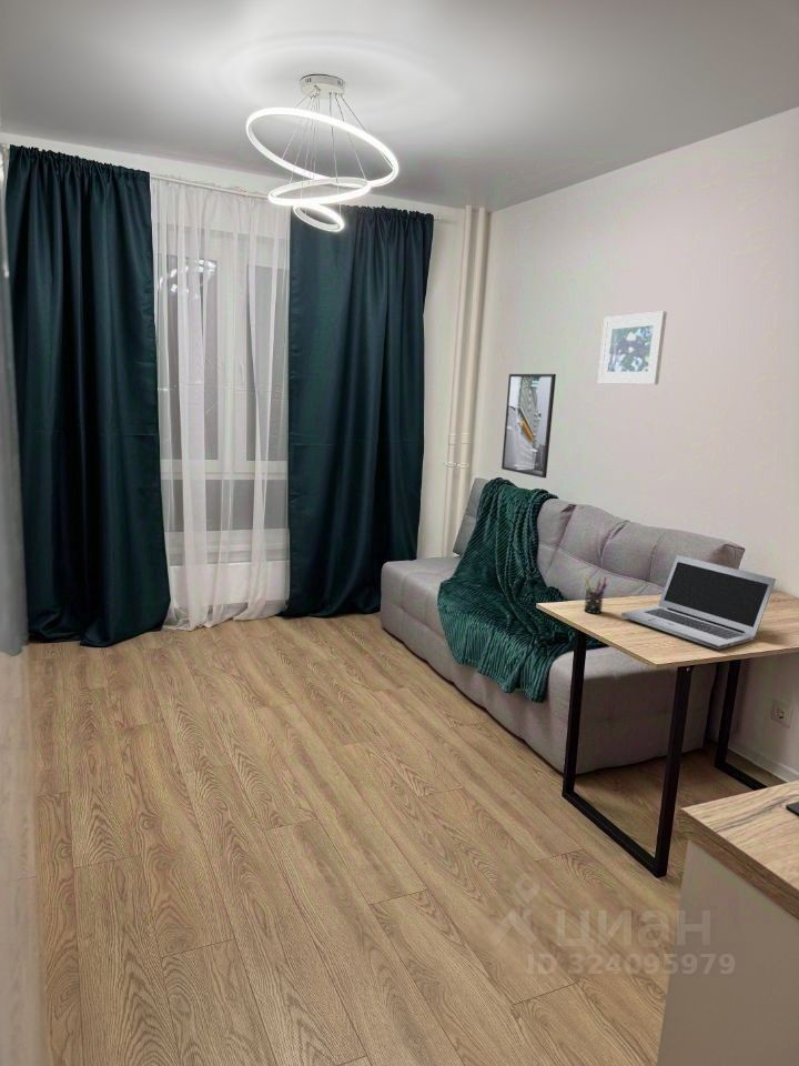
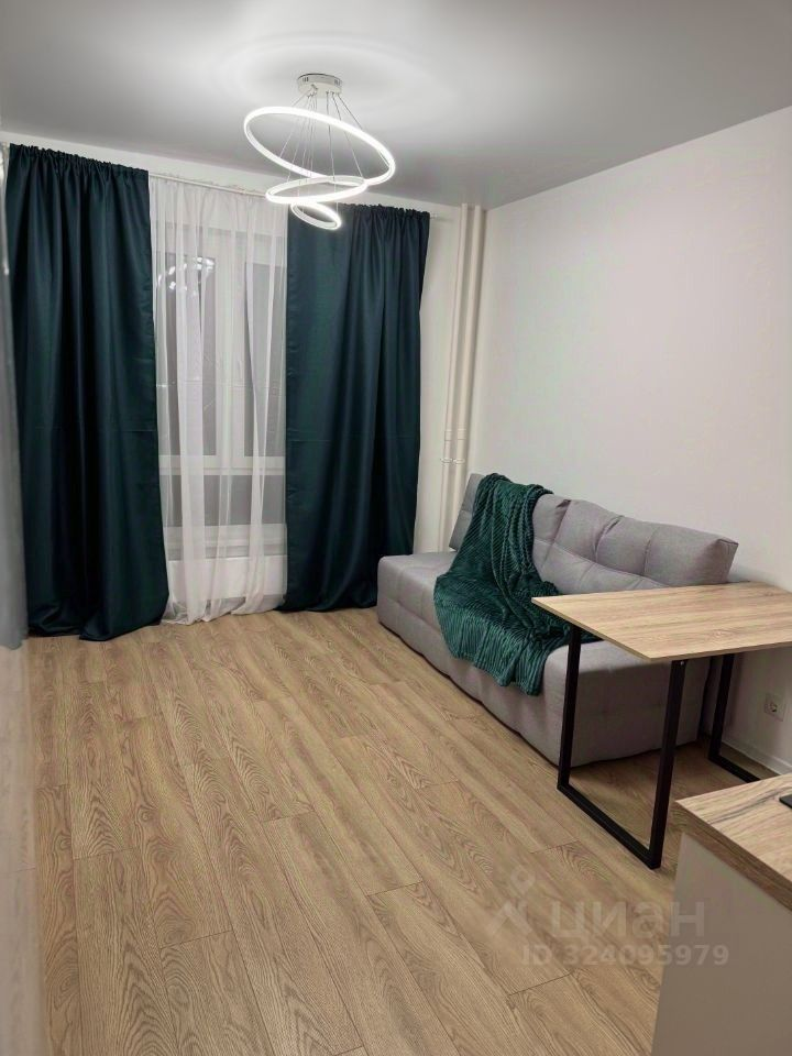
- laptop (696, 599)
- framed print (527, 424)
- pen holder (596, 593)
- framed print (629, 349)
